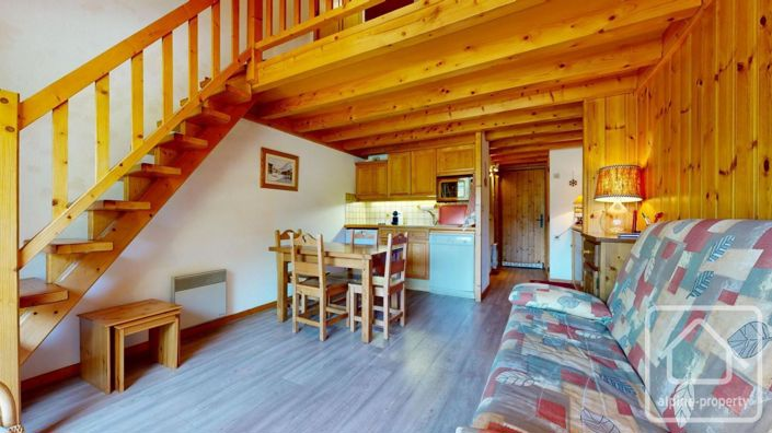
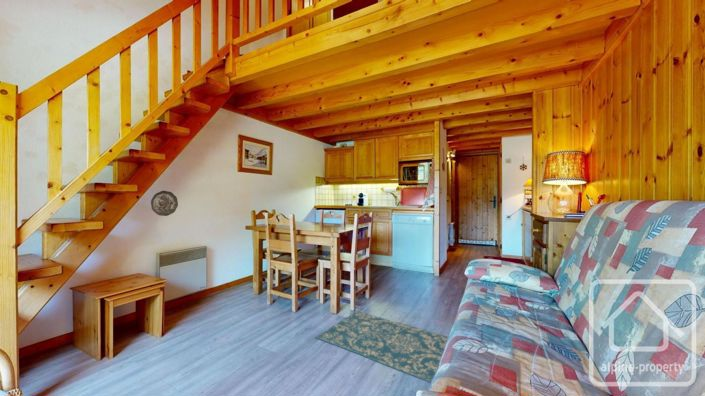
+ decorative plate (164, 203)
+ rug (402, 343)
